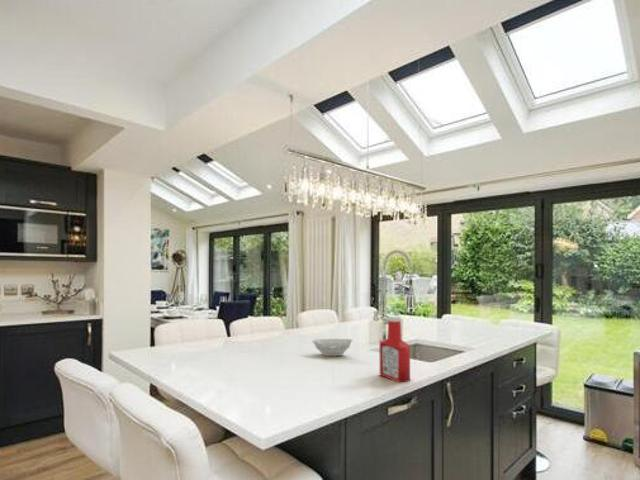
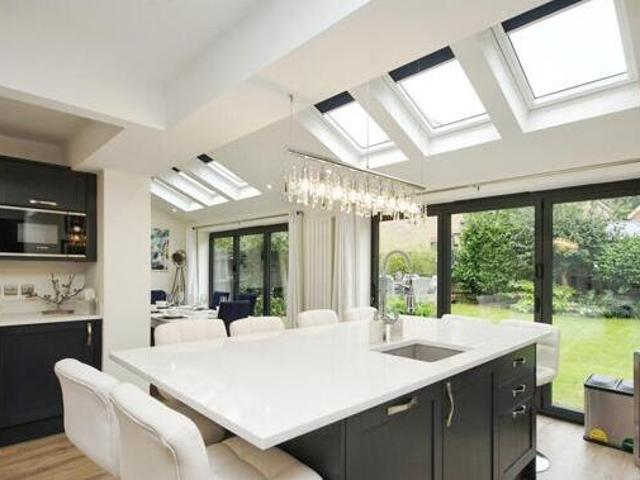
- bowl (332, 347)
- soap bottle (394, 346)
